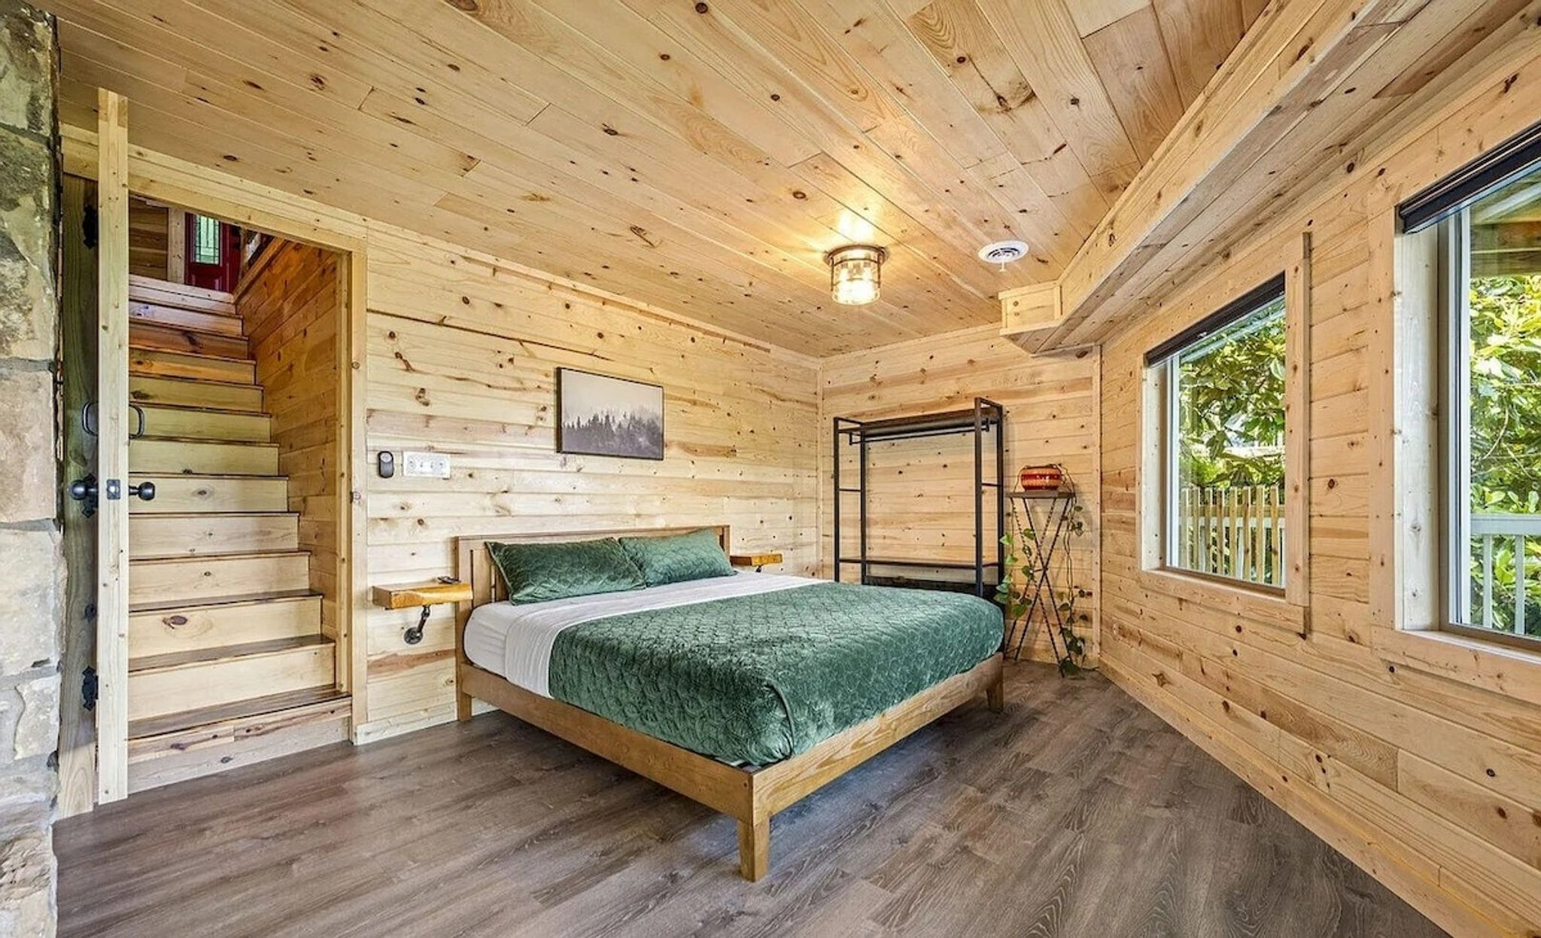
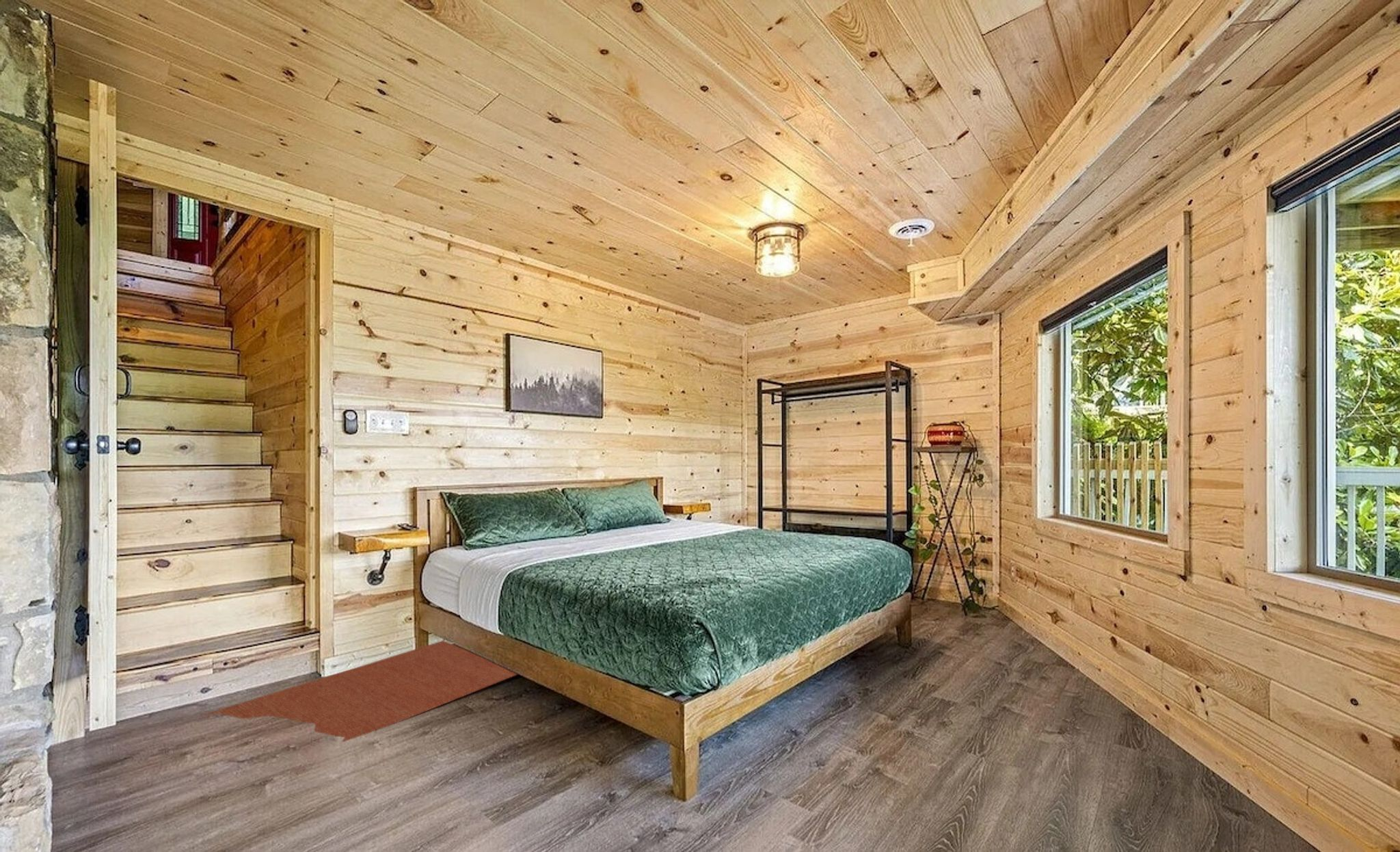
+ rug (383, 689)
